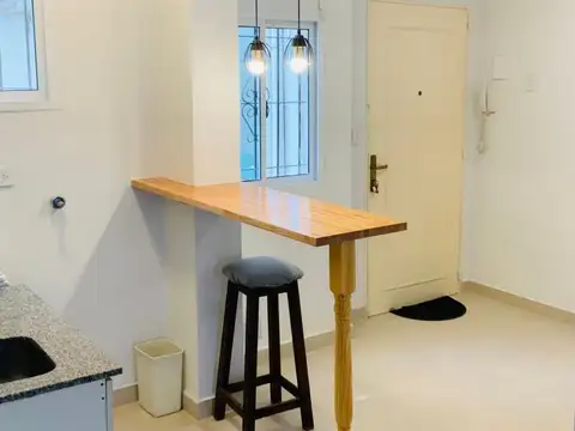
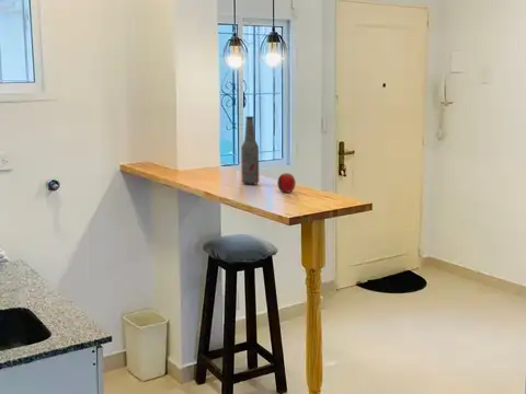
+ fruit (286, 182)
+ bottle (250, 150)
